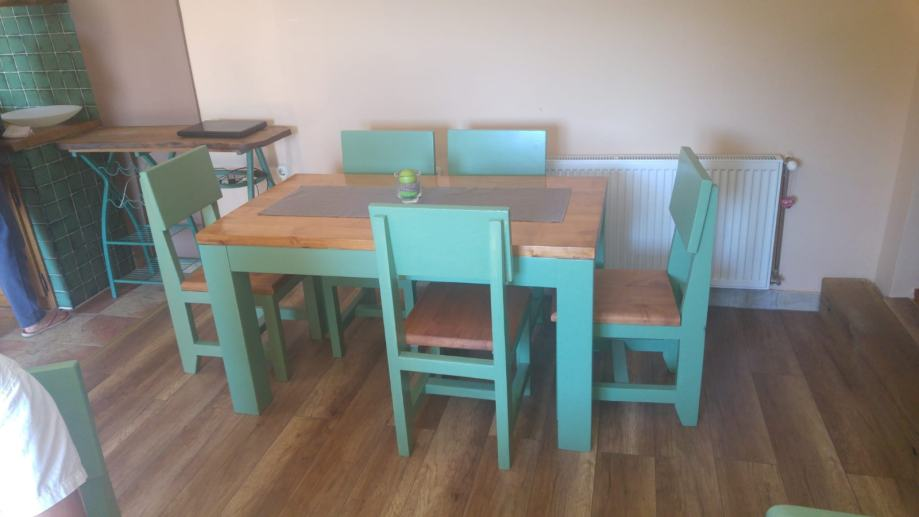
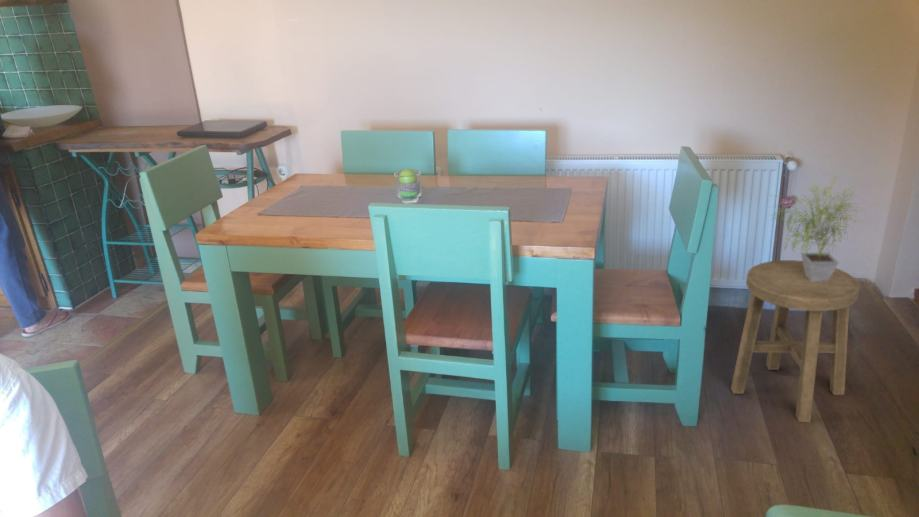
+ stool (792, 337)
+ potted plant (815, 227)
